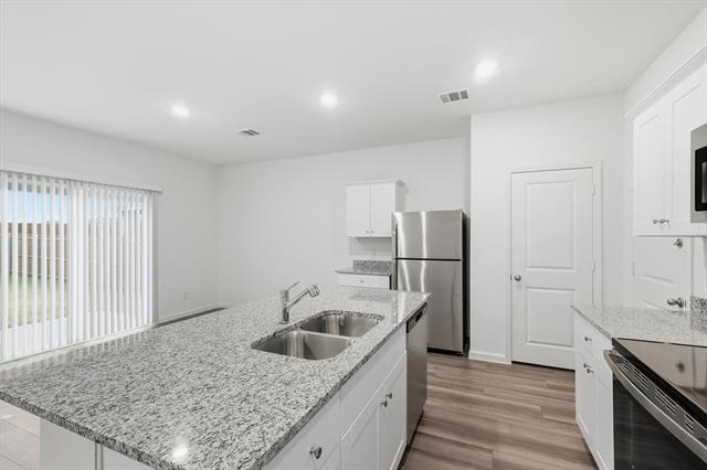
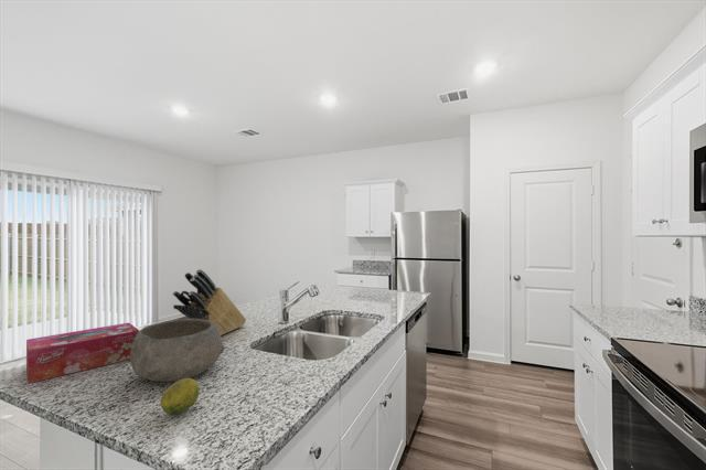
+ knife block (212, 300)
+ bowl (179, 348)
+ fruit (180, 395)
+ tissue box (85, 349)
